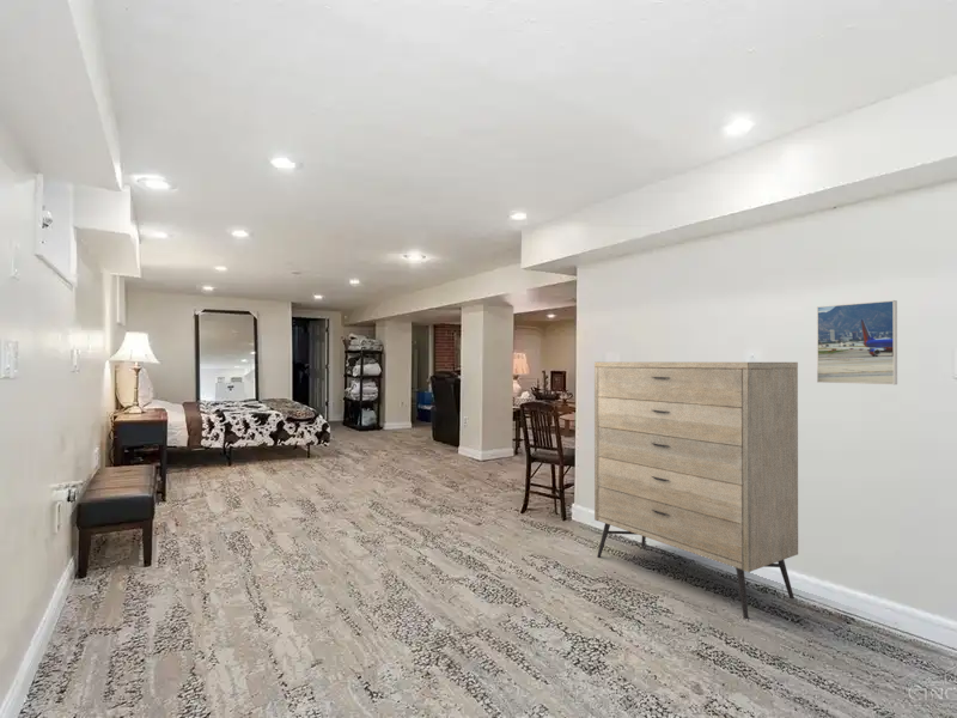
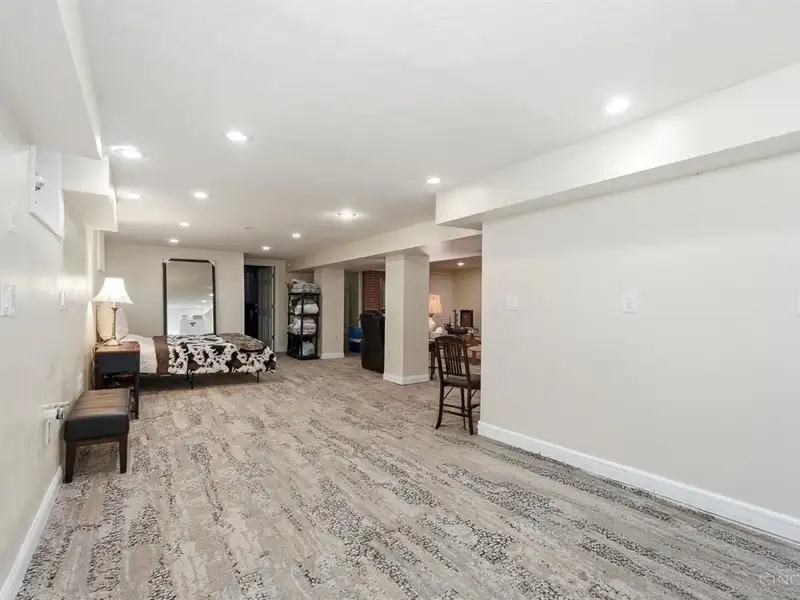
- dresser (685, 468)
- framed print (854, 343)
